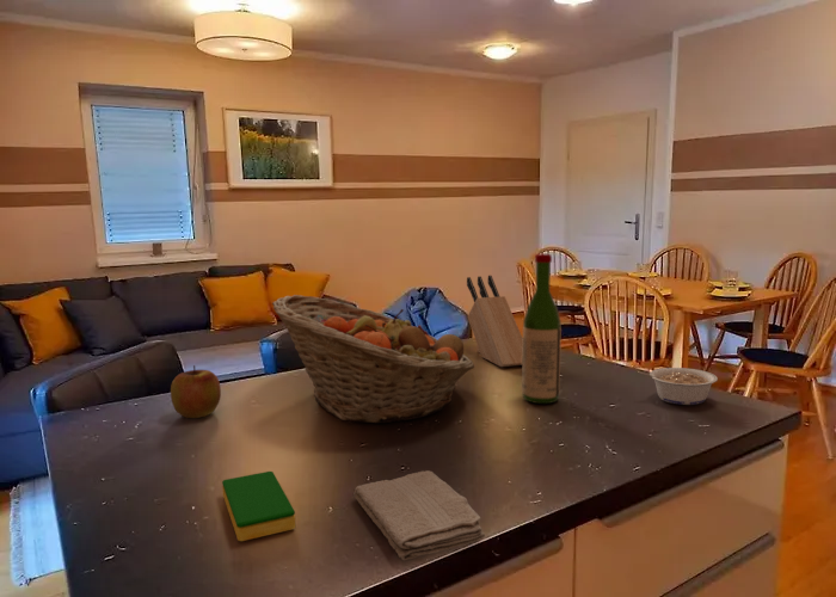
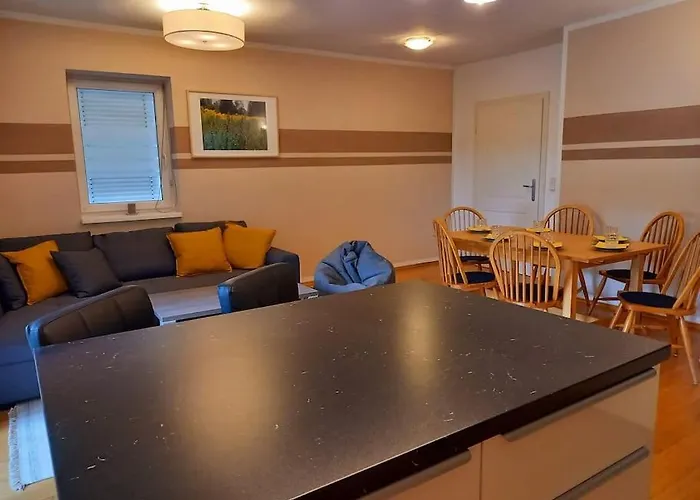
- wine bottle (541, 327)
- knife block (494, 318)
- dish sponge (257, 503)
- fruit basket (371, 347)
- legume (681, 384)
- apple (196, 389)
- washcloth (416, 507)
